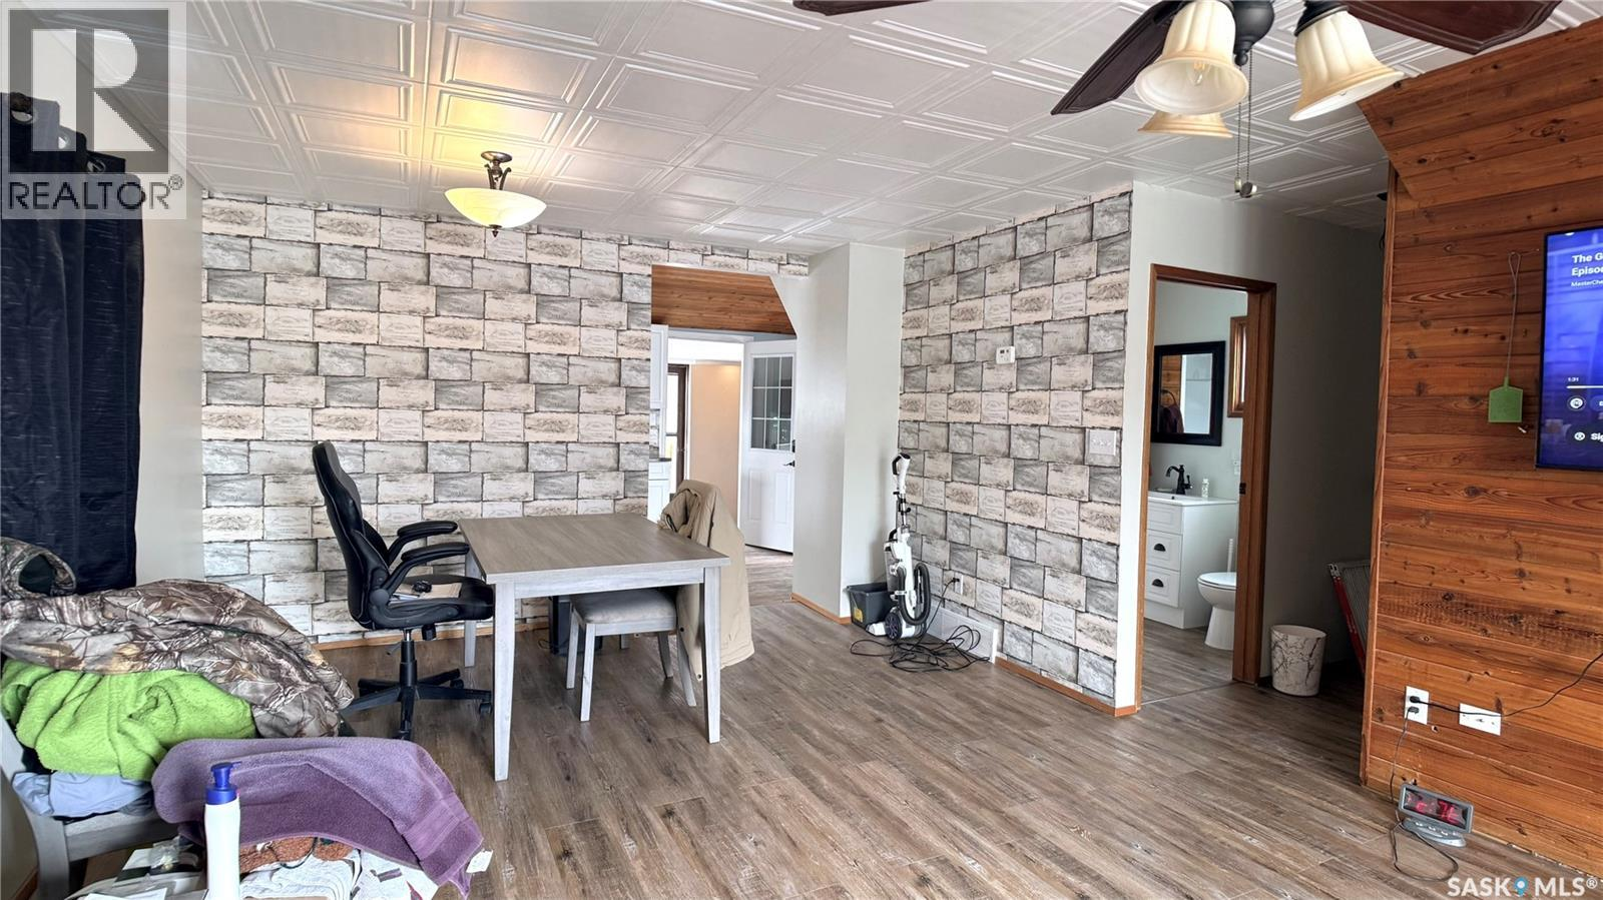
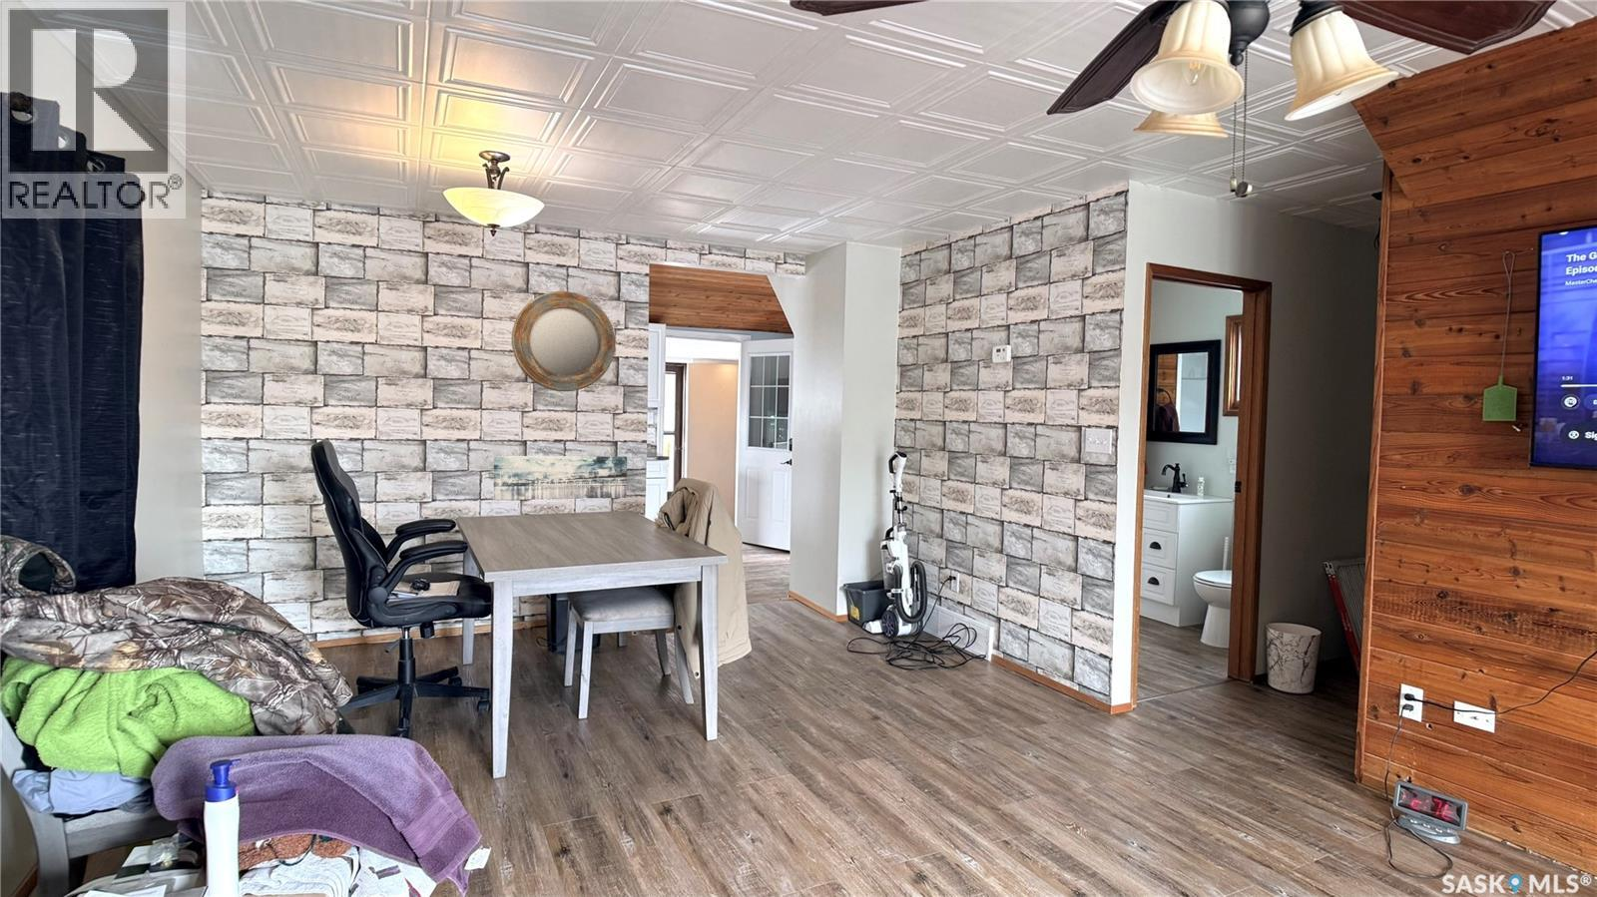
+ wall art (562, 477)
+ home mirror (564, 341)
